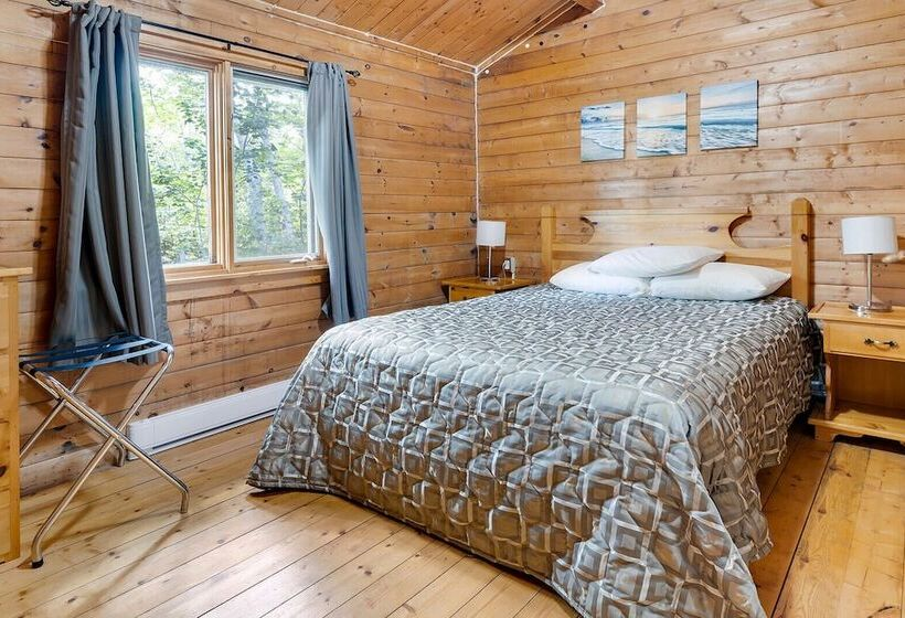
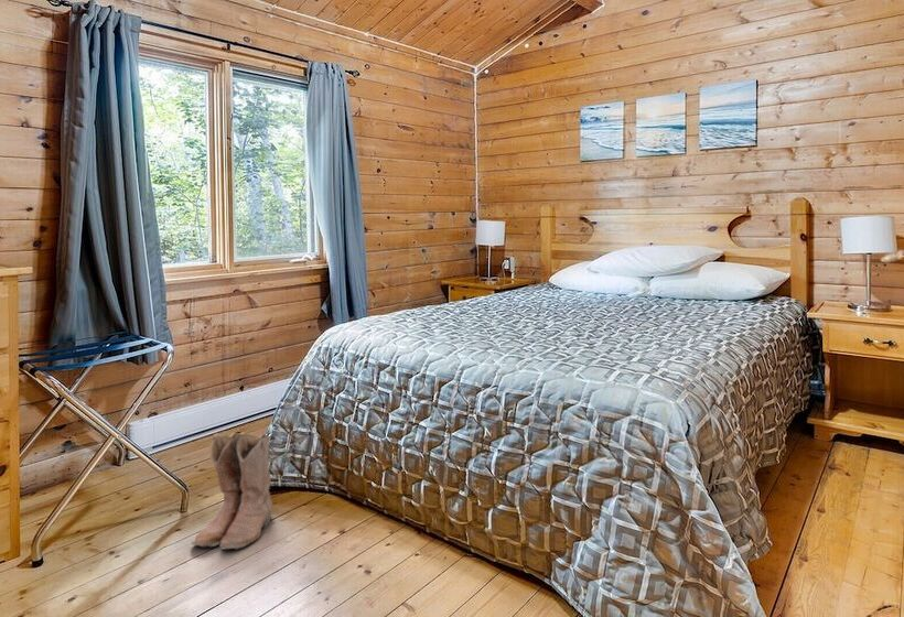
+ boots (234, 485)
